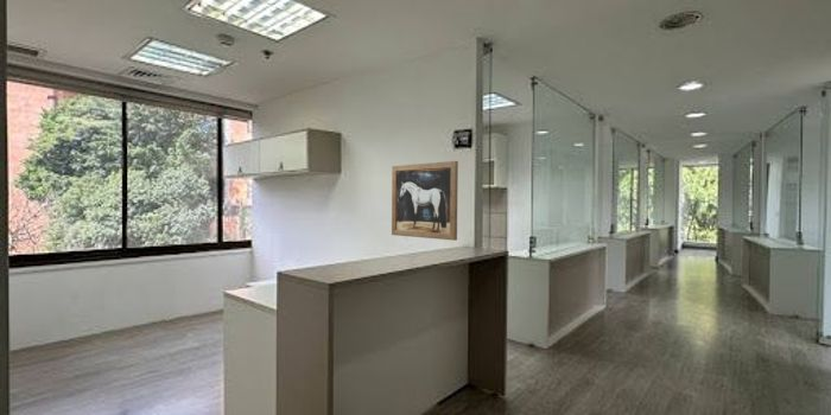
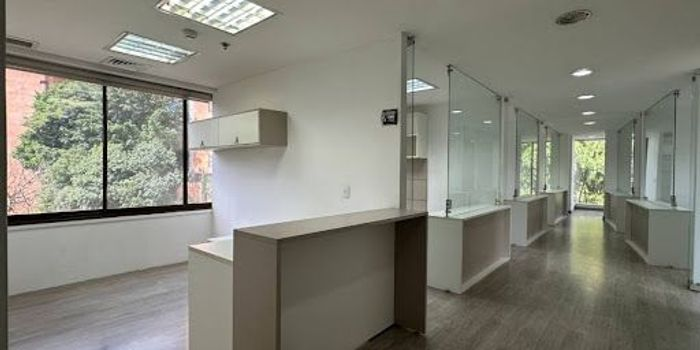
- wall art (421, 200)
